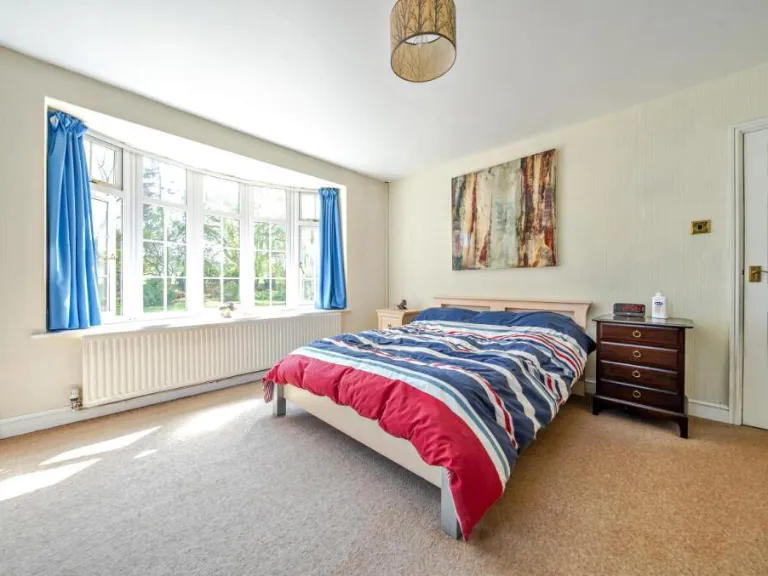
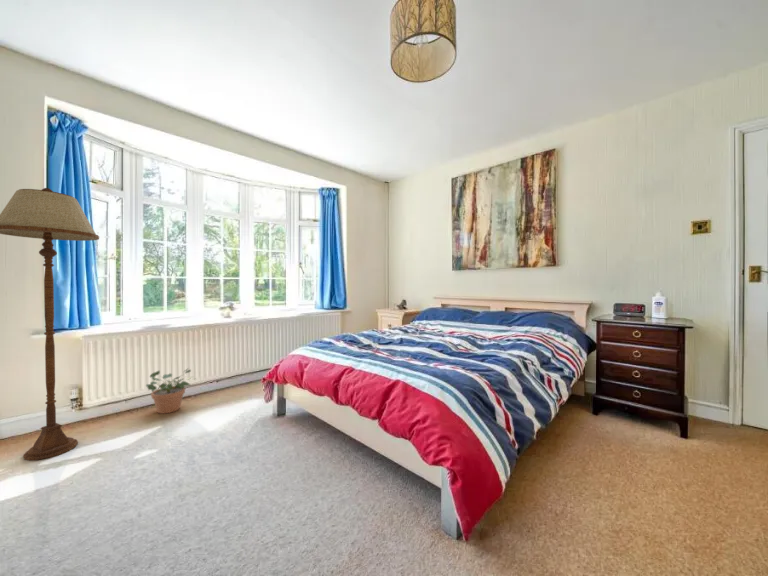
+ floor lamp (49, 319)
+ potted plant (172, 389)
